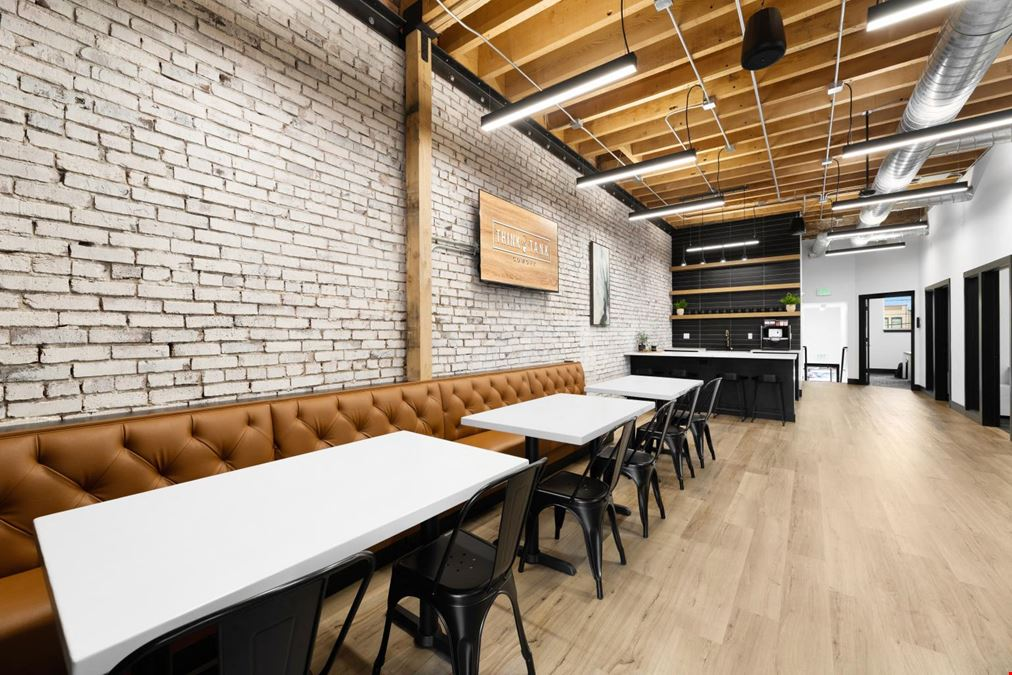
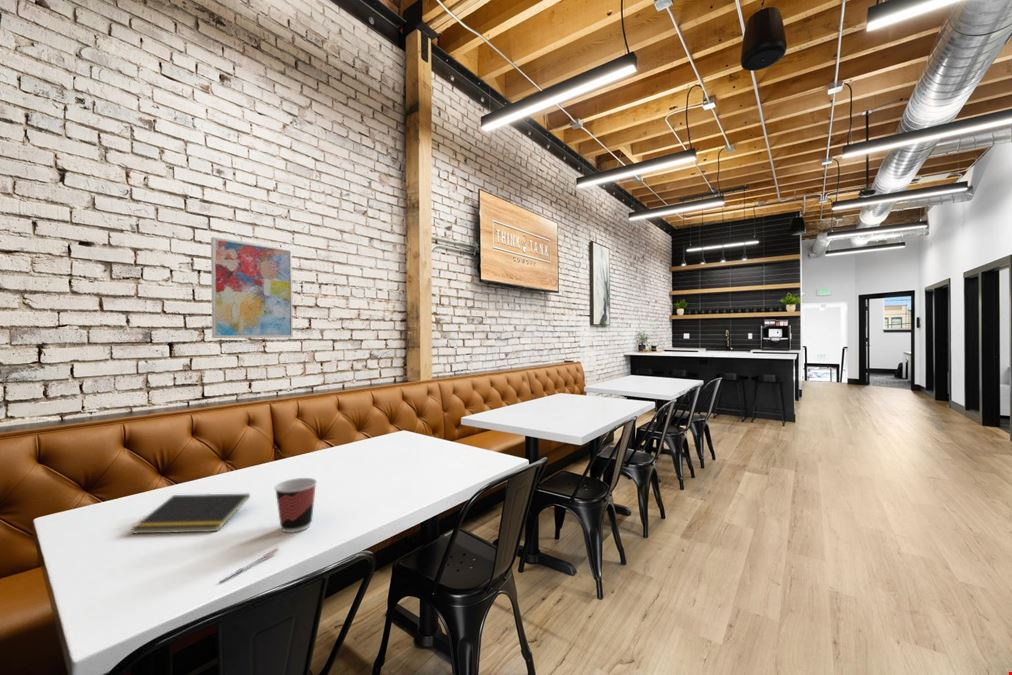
+ pen (250, 564)
+ notepad (194, 512)
+ wall art (254, 290)
+ cup (296, 505)
